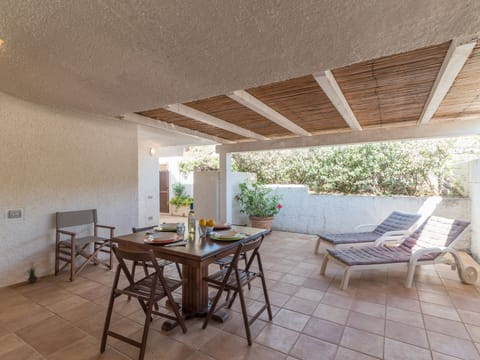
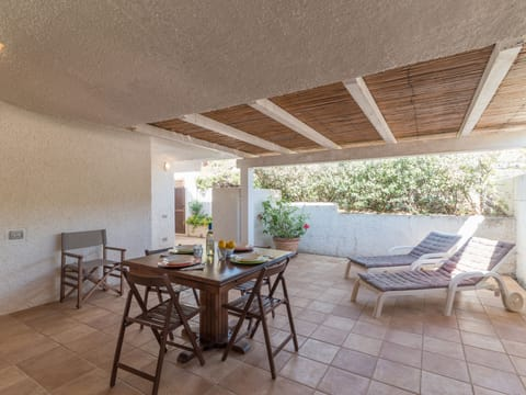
- potted plant (31, 270)
